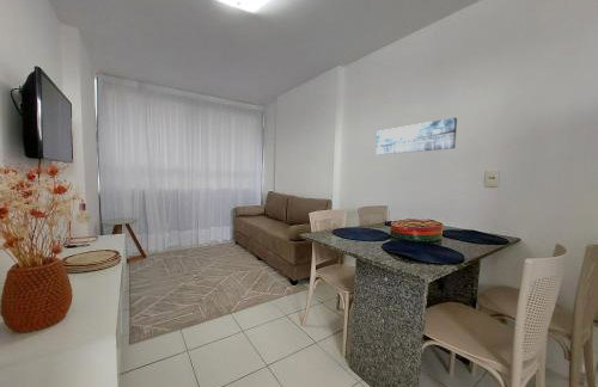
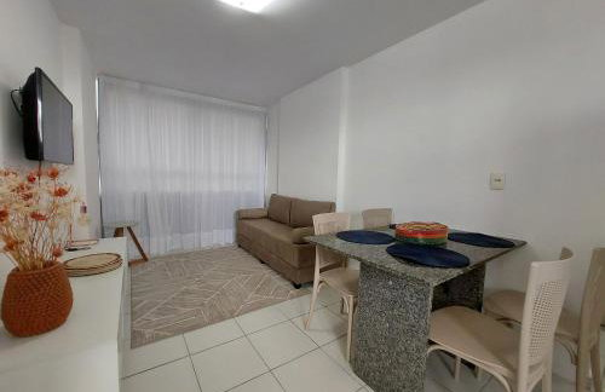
- wall art (410, 139)
